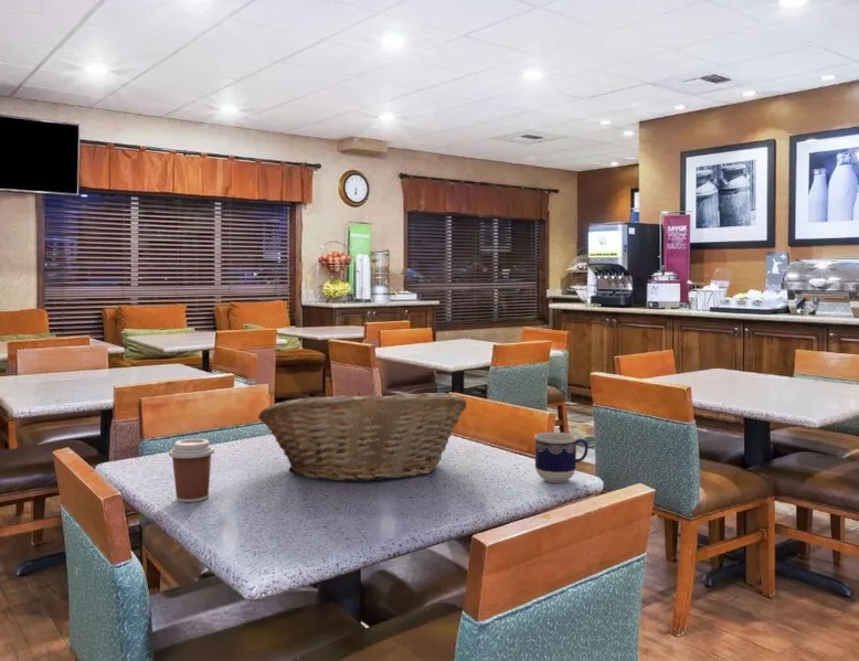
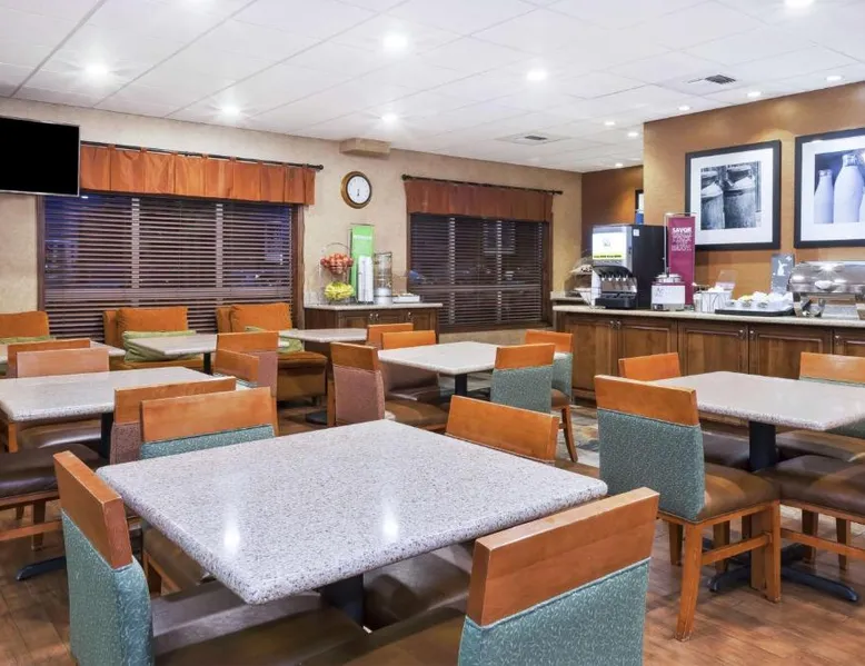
- cup (561, 457)
- fruit basket (364, 427)
- coffee cup (192, 469)
